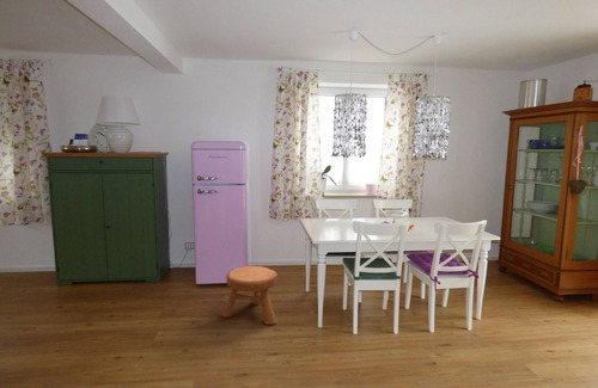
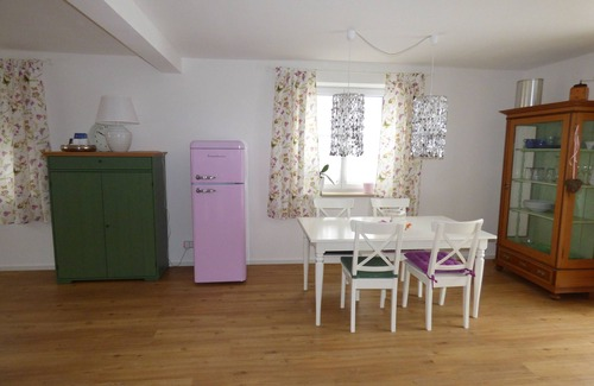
- stool (255, 294)
